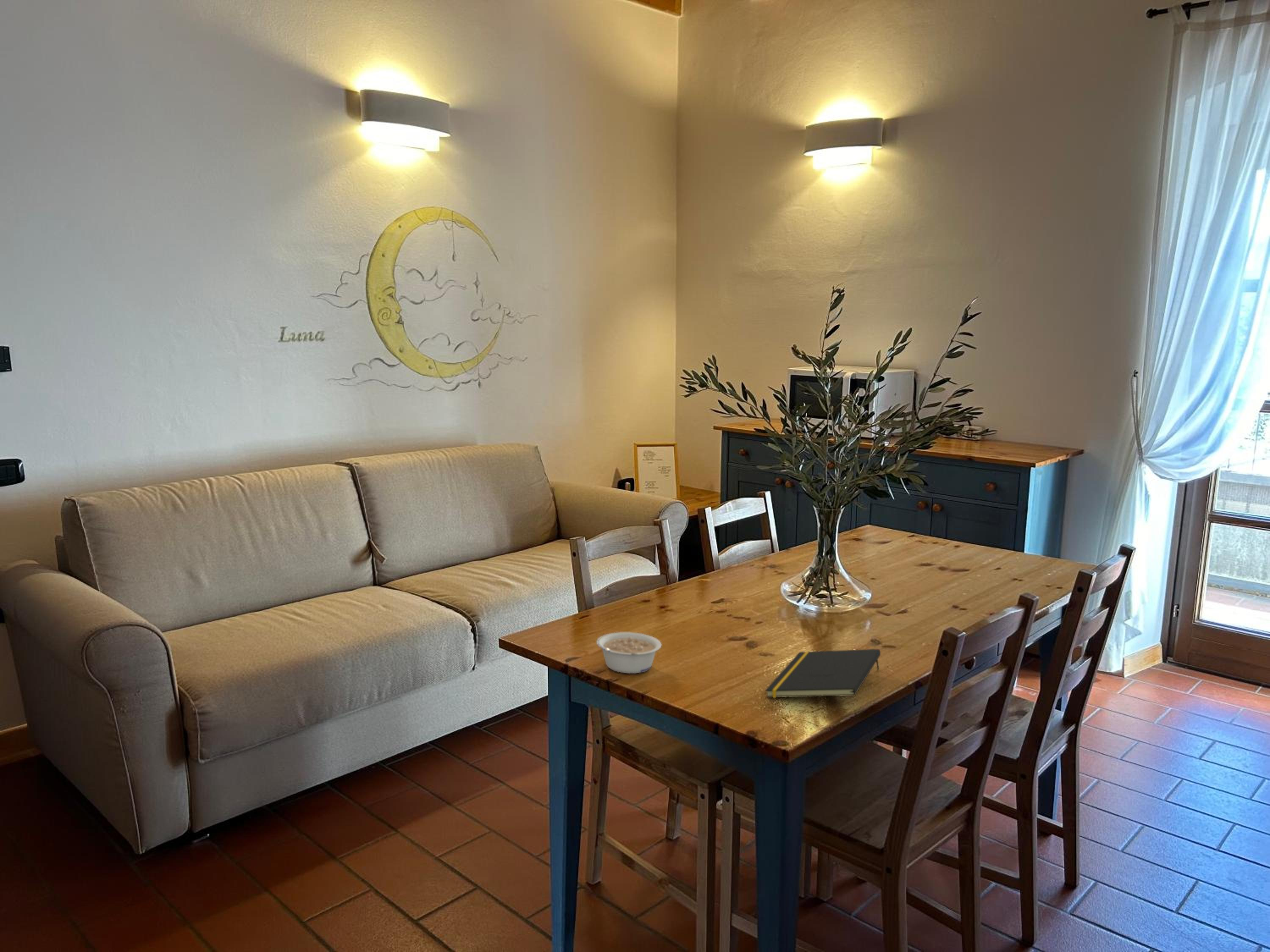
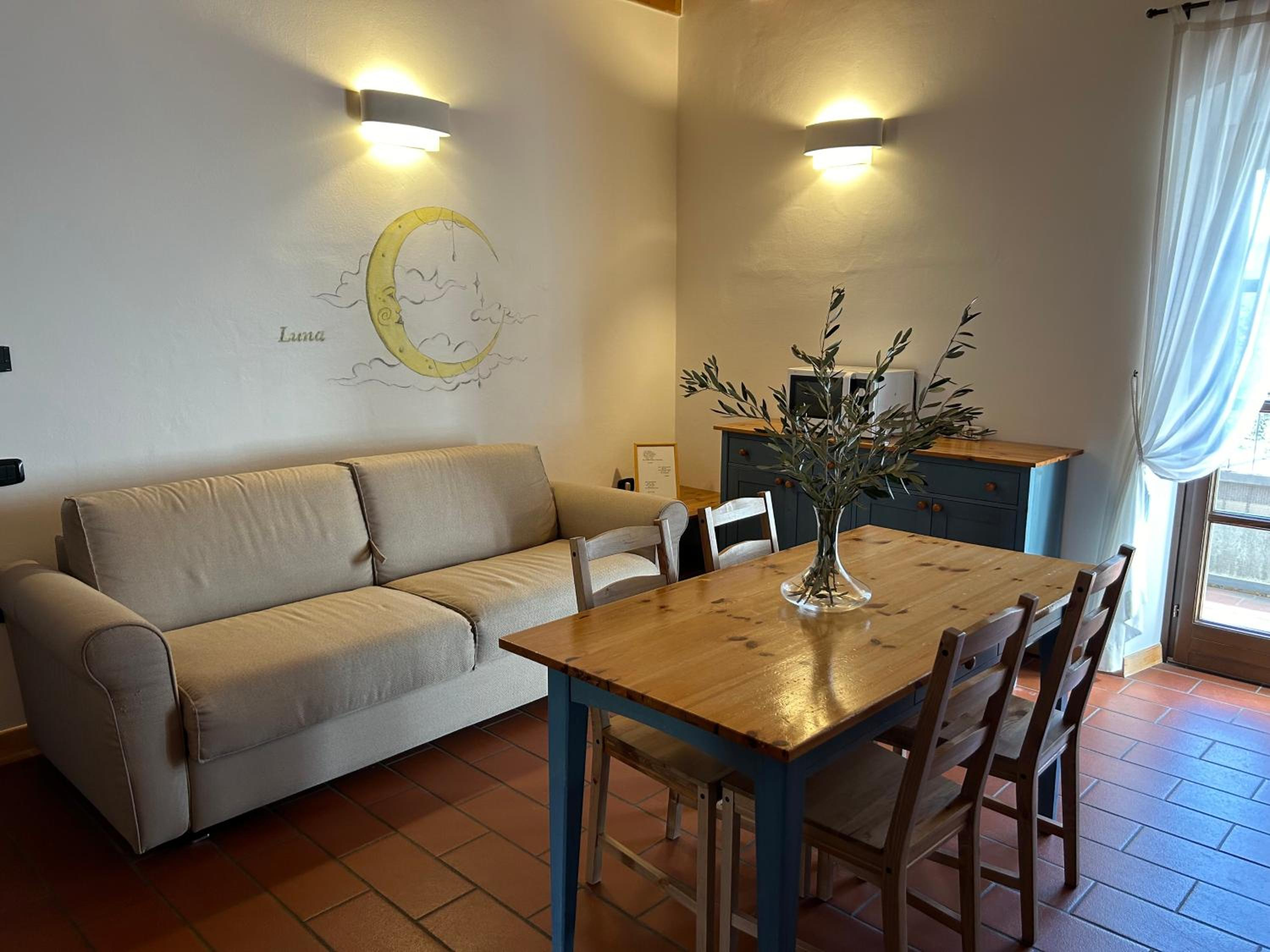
- legume (630, 652)
- notepad (825, 672)
